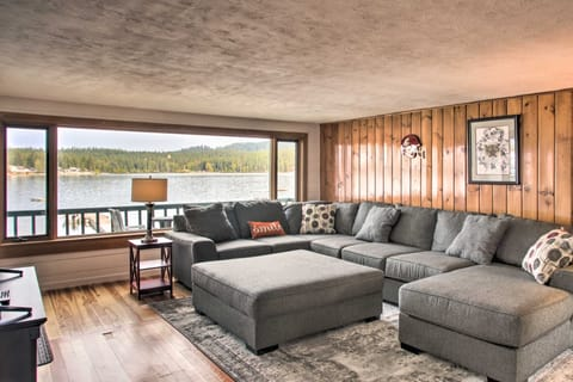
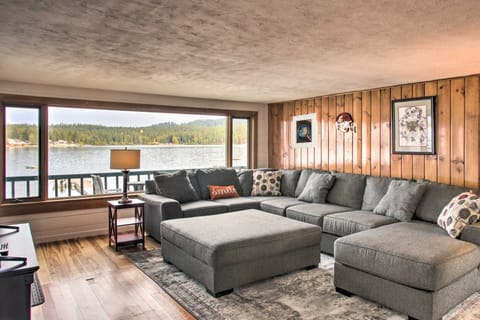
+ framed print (304, 131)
